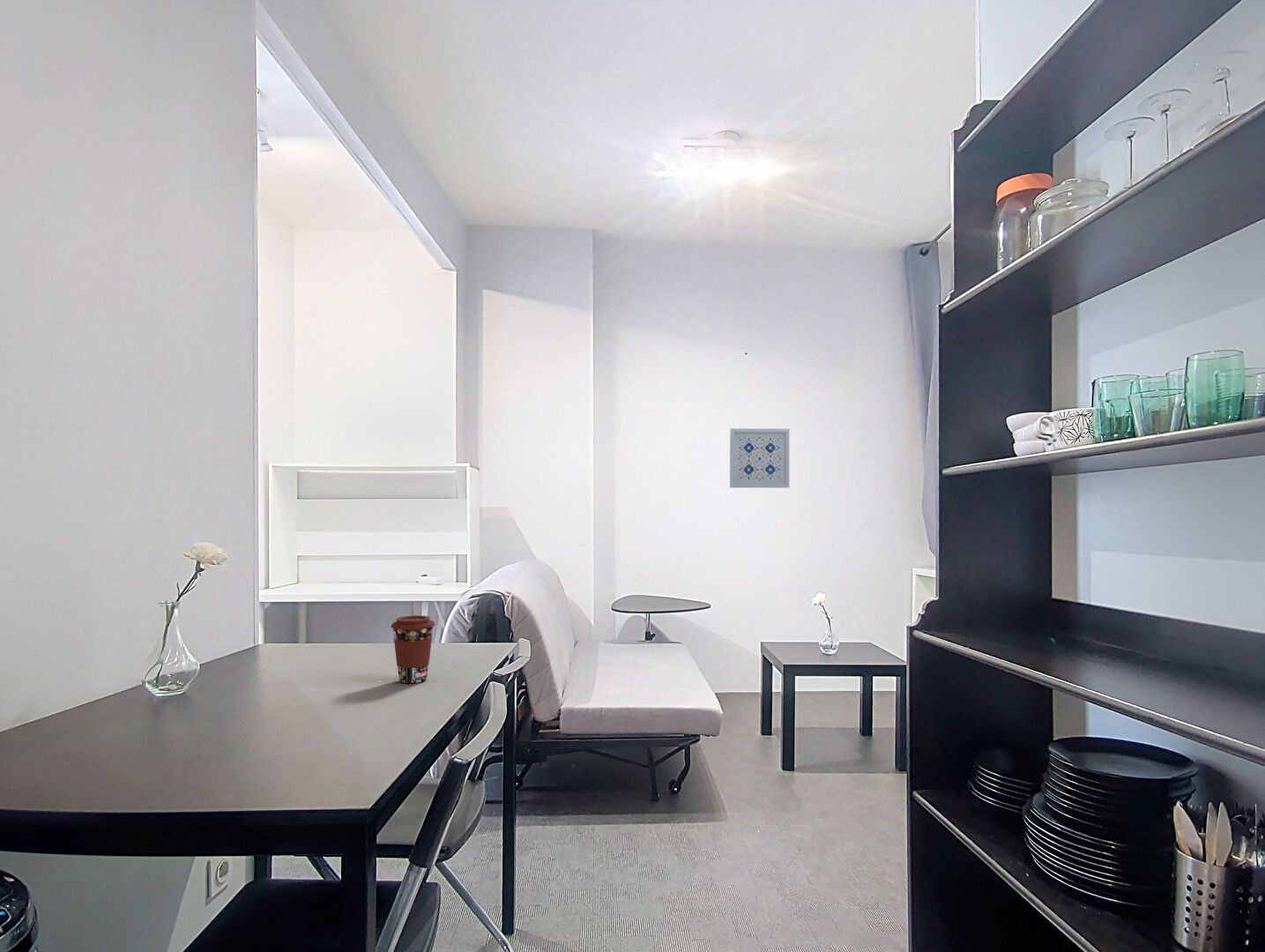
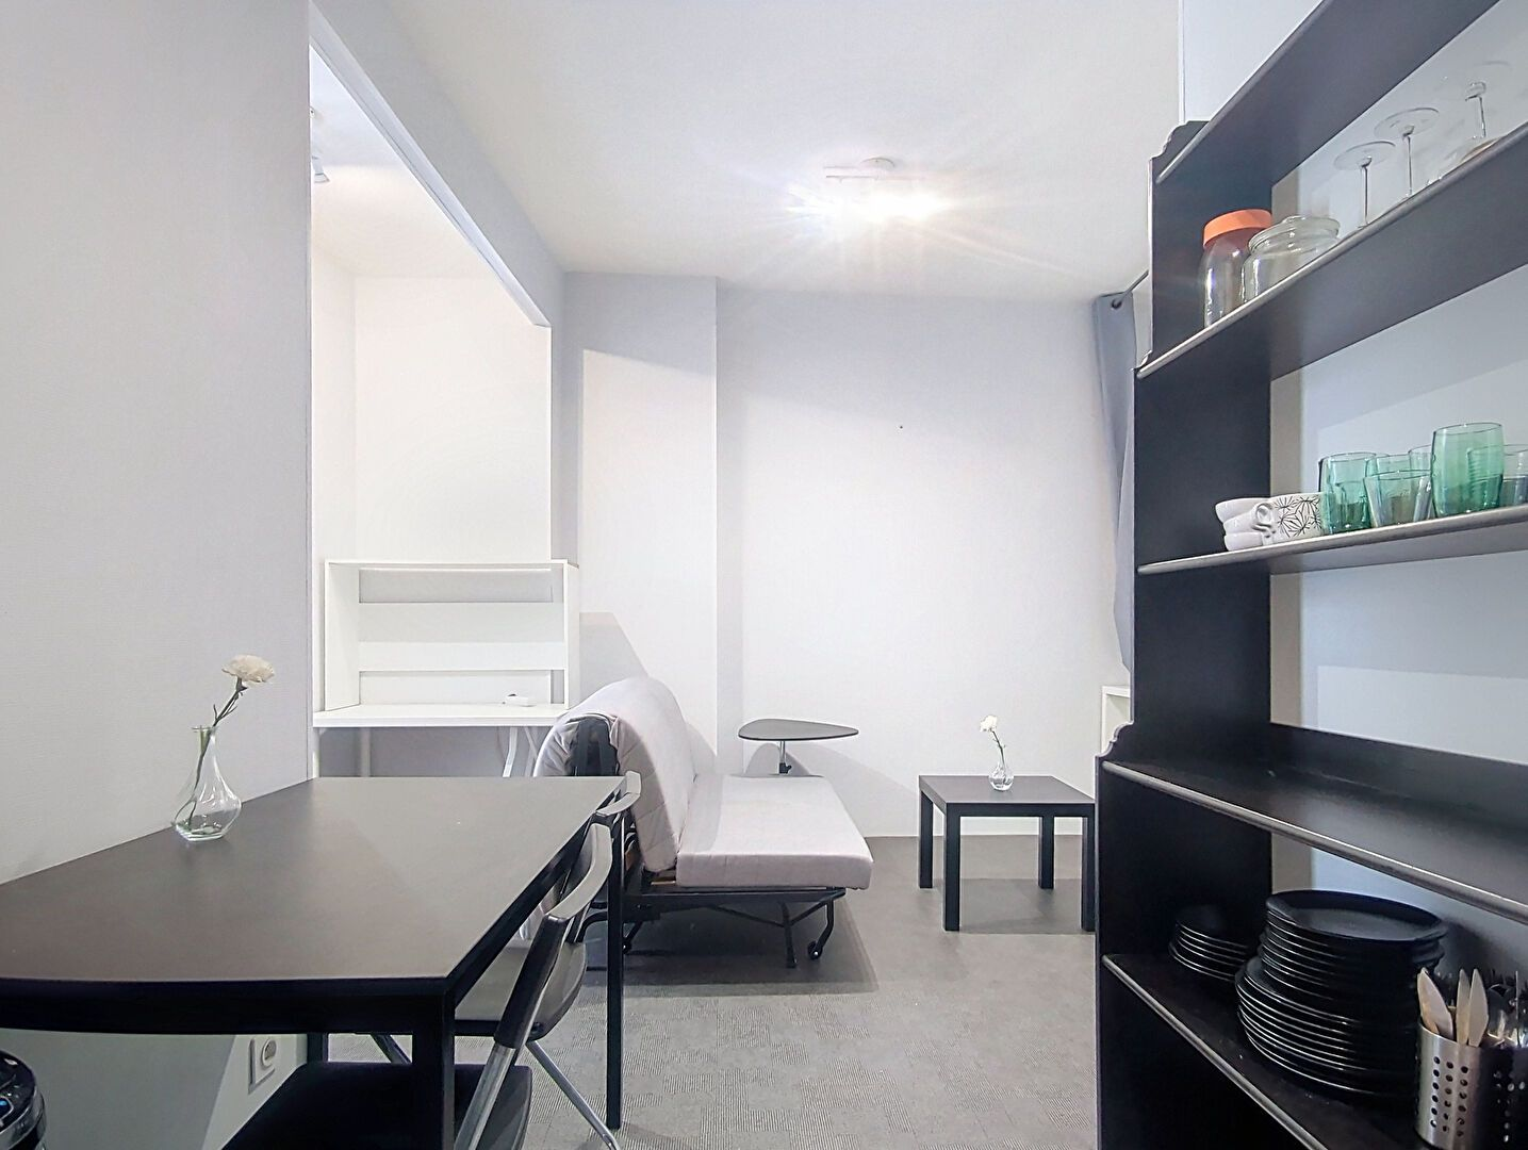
- coffee cup (413, 649)
- wall art (759, 457)
